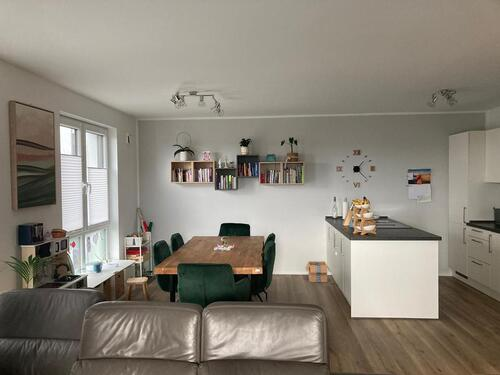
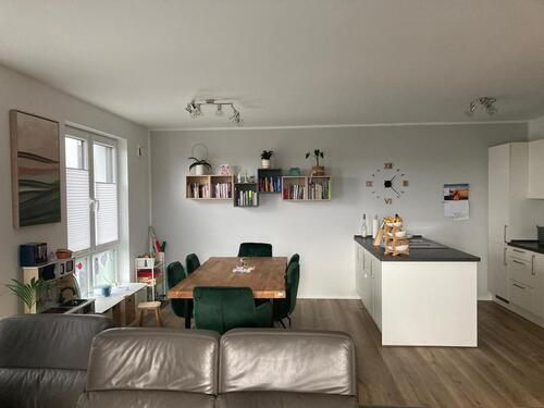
- cardboard box (317, 271)
